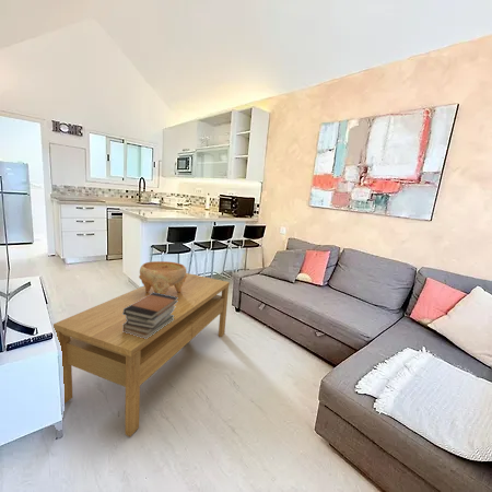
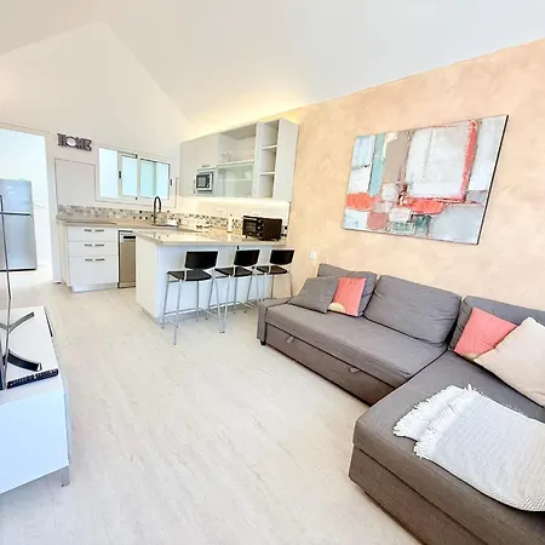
- book stack (151, 313)
- decorative bowl (165, 280)
- coffee table (161, 330)
